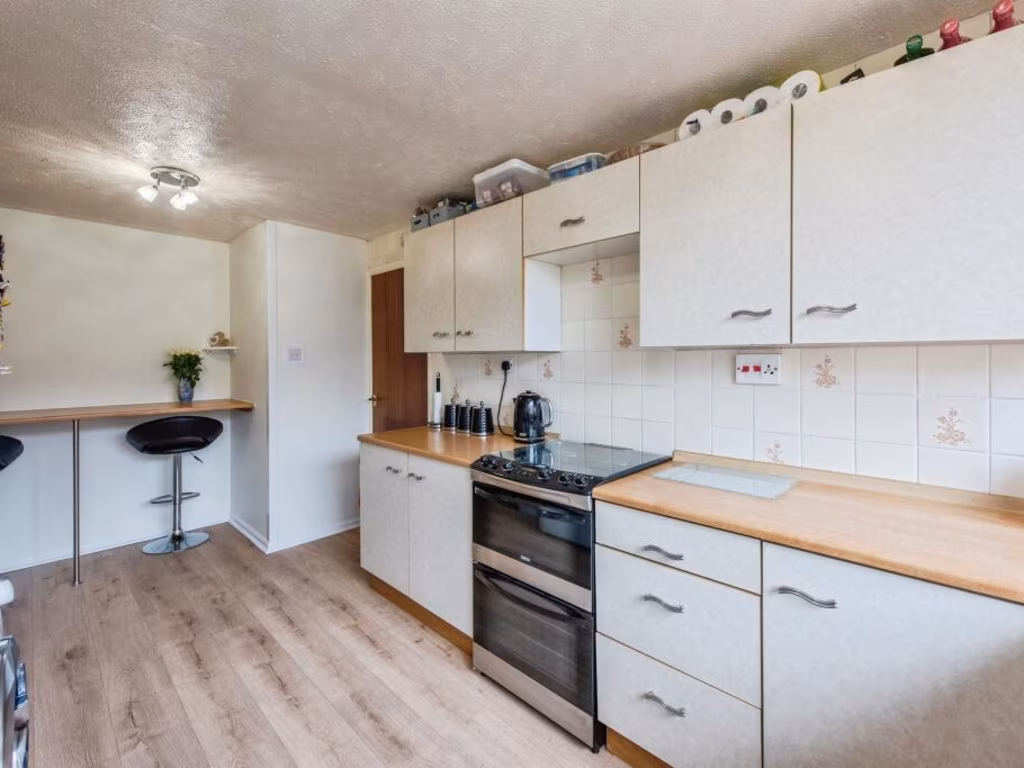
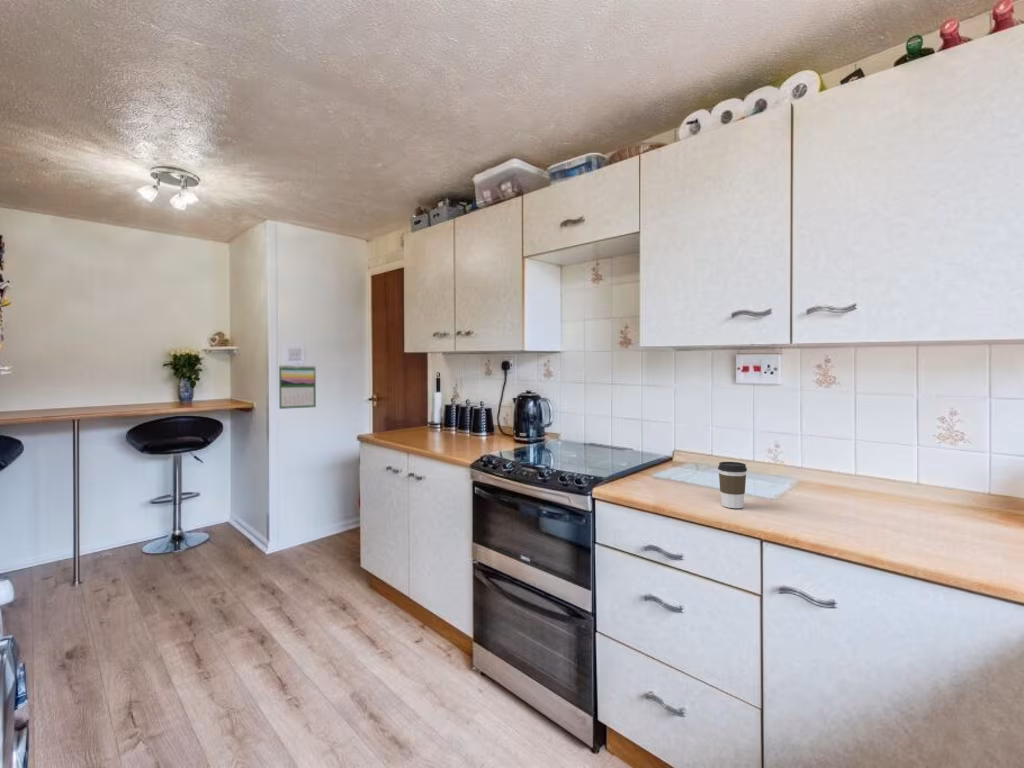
+ coffee cup (732, 484)
+ calendar (297, 386)
